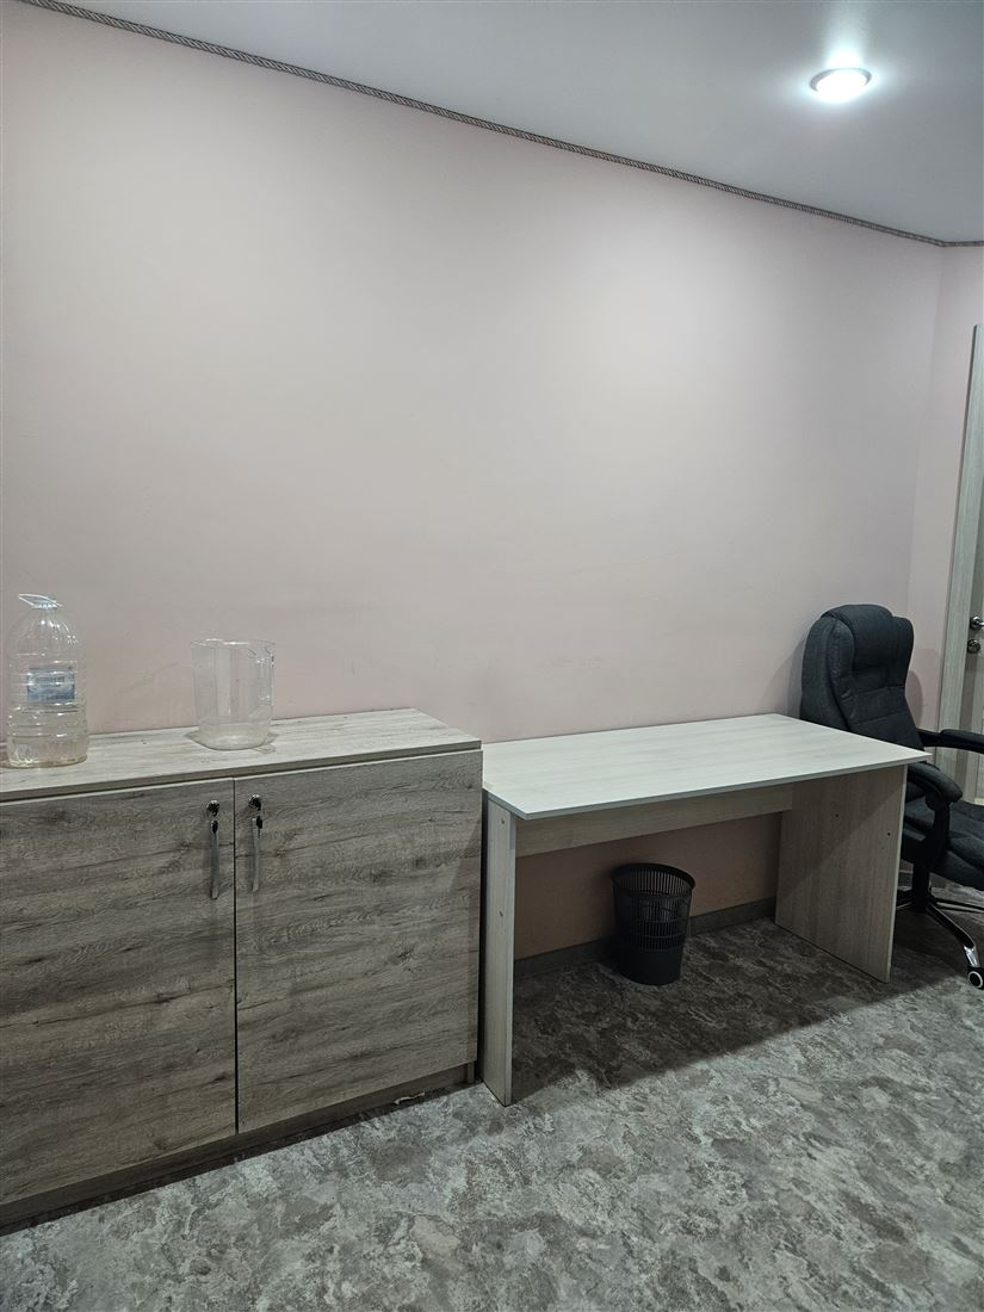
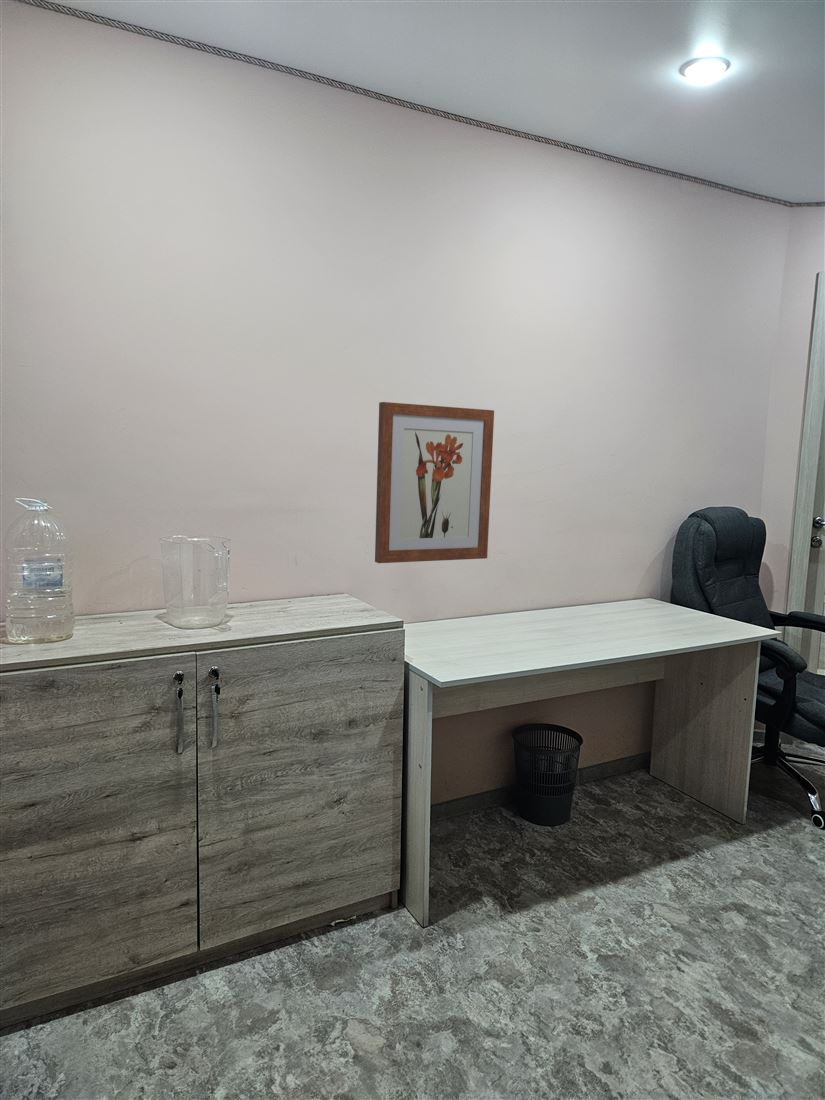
+ wall art (435, 484)
